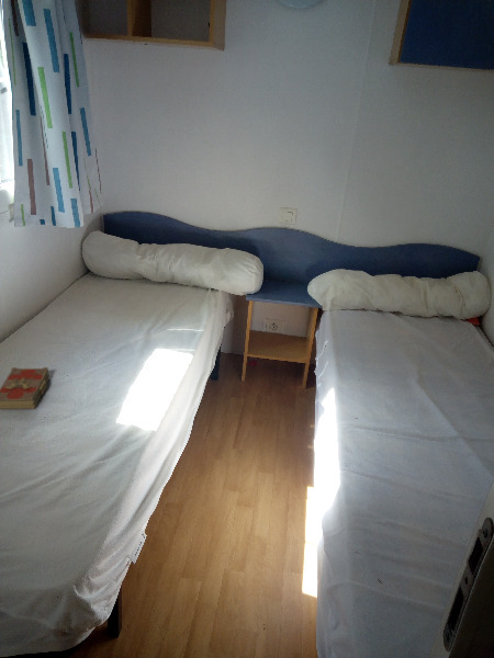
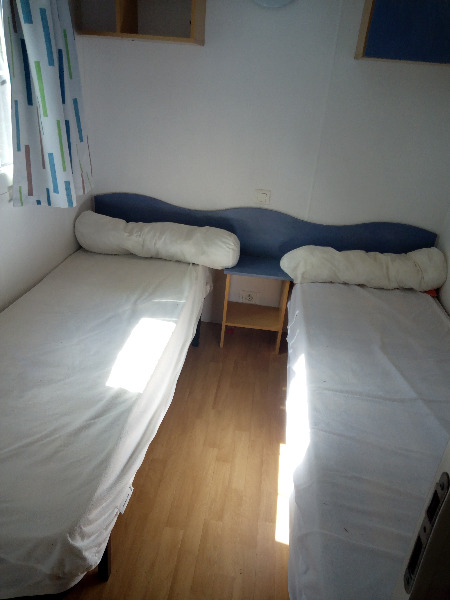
- book (23, 386)
